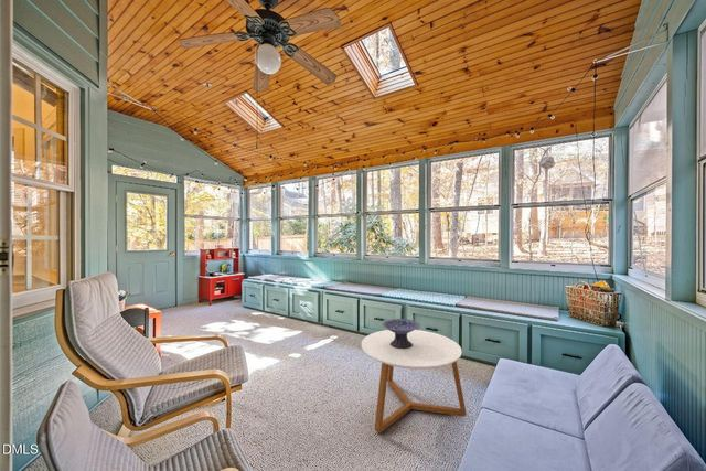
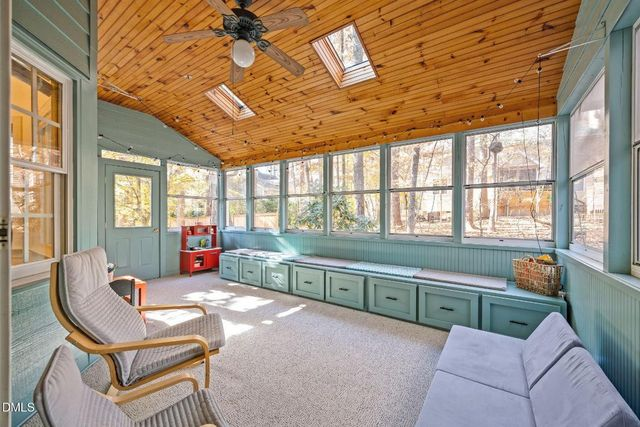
- decorative bowl (400, 333)
- coffee table (408, 367)
